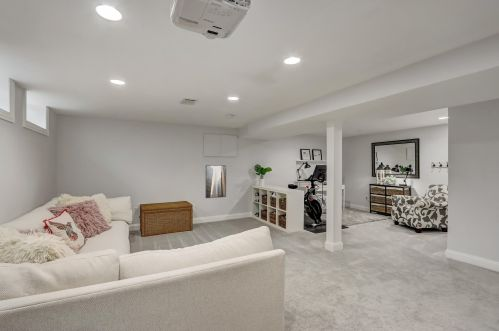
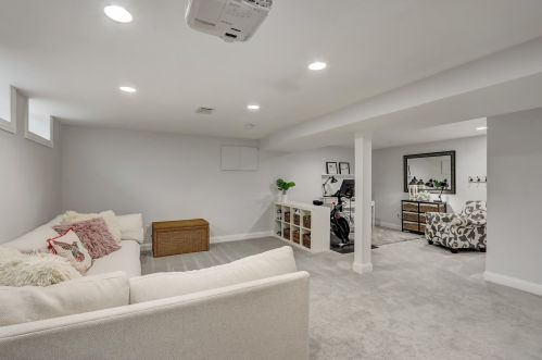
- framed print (216, 181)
